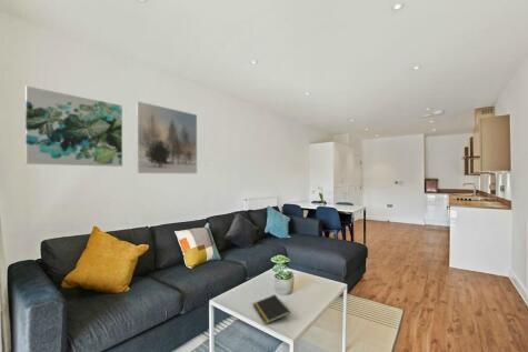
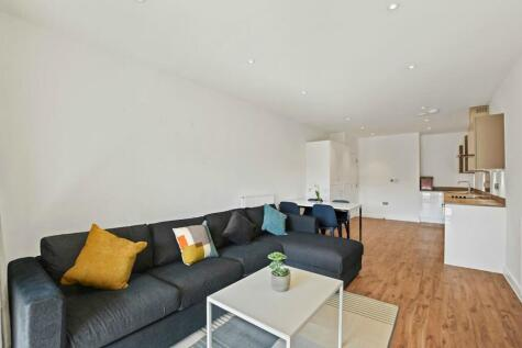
- wall art (79, 131)
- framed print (169, 141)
- notepad (270, 308)
